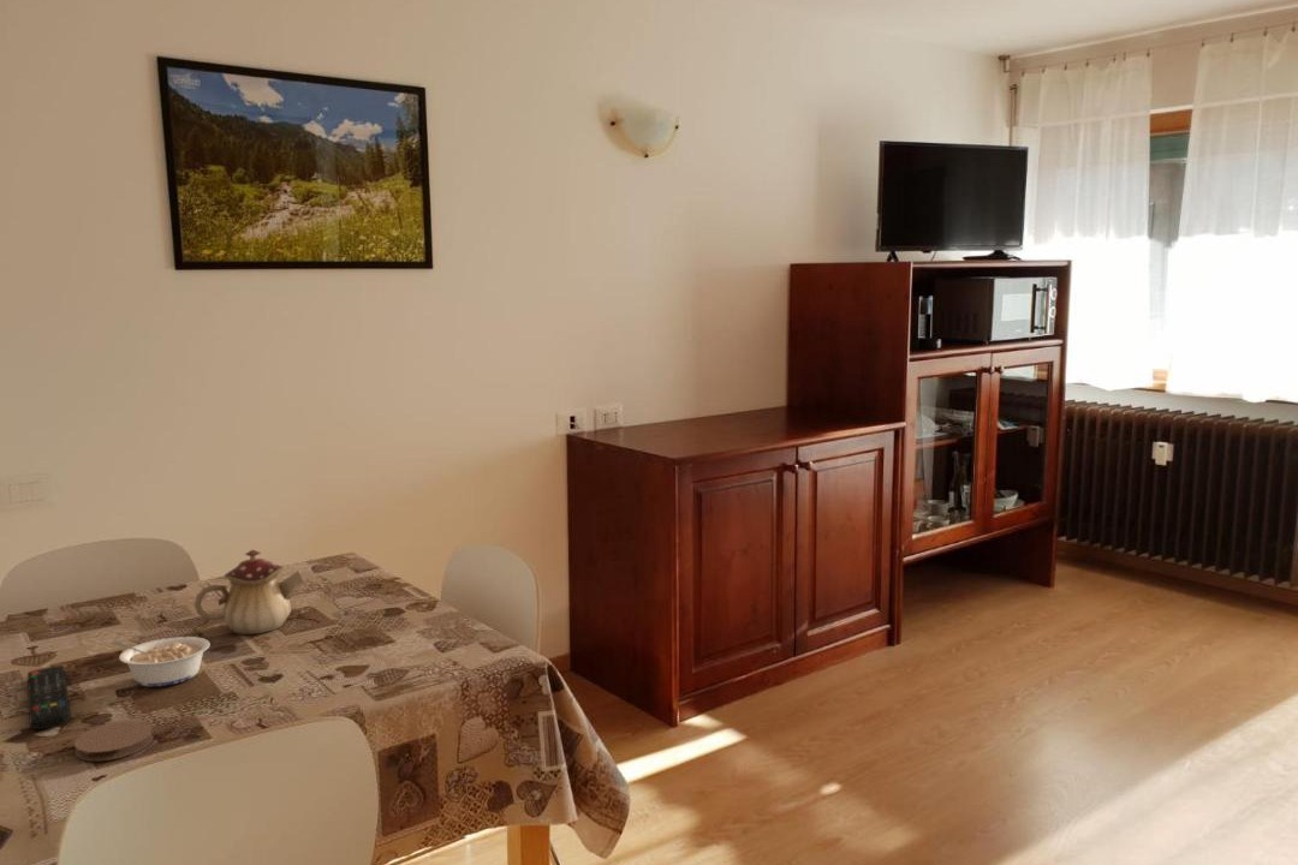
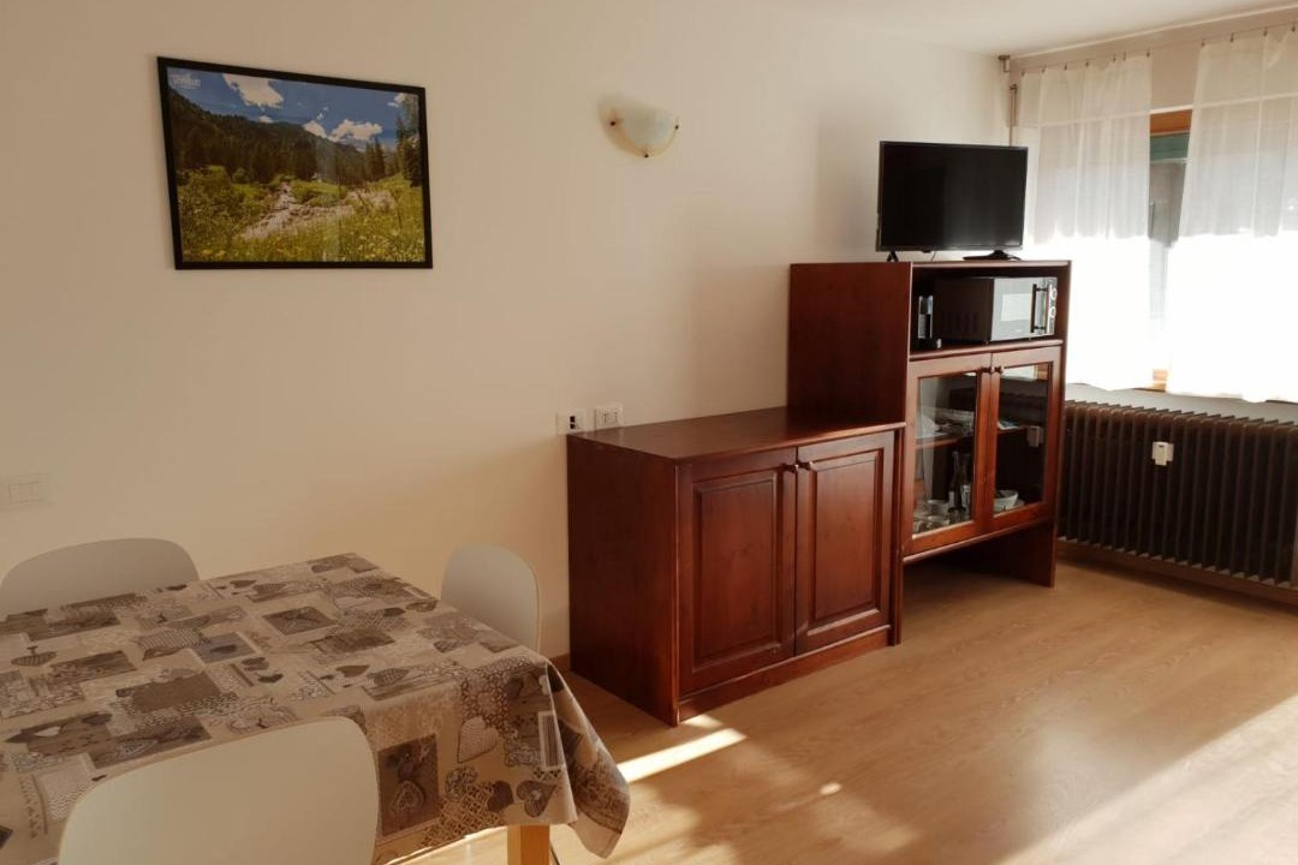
- coaster (114, 740)
- remote control (48, 696)
- teapot (250, 587)
- legume (162, 661)
